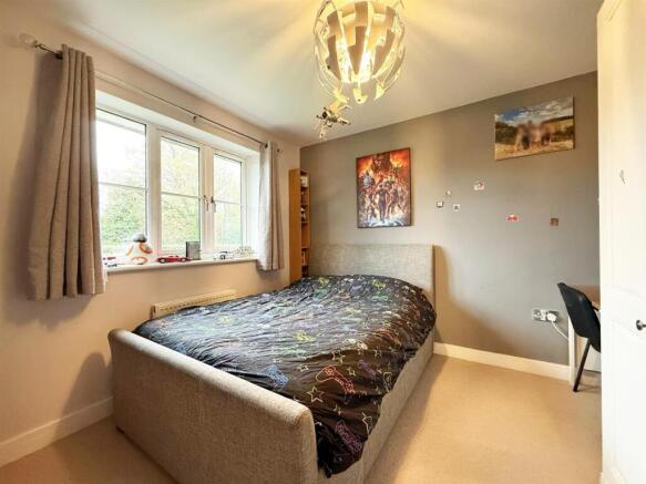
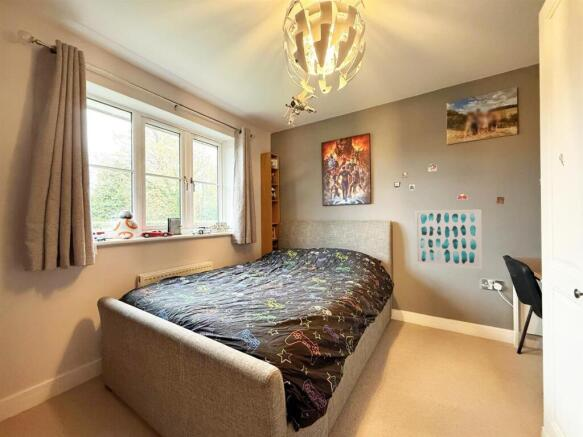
+ wall art (446, 238)
